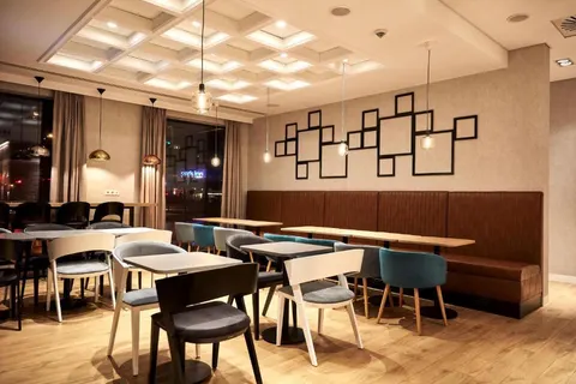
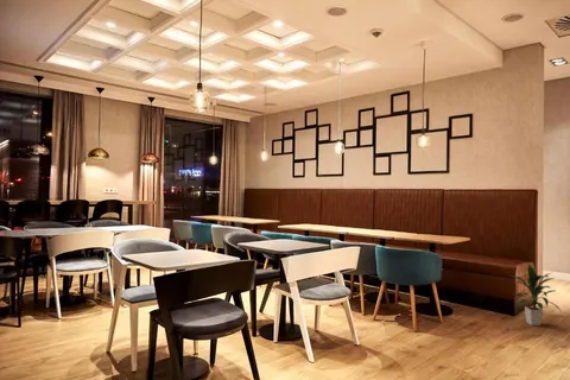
+ indoor plant (536, 294)
